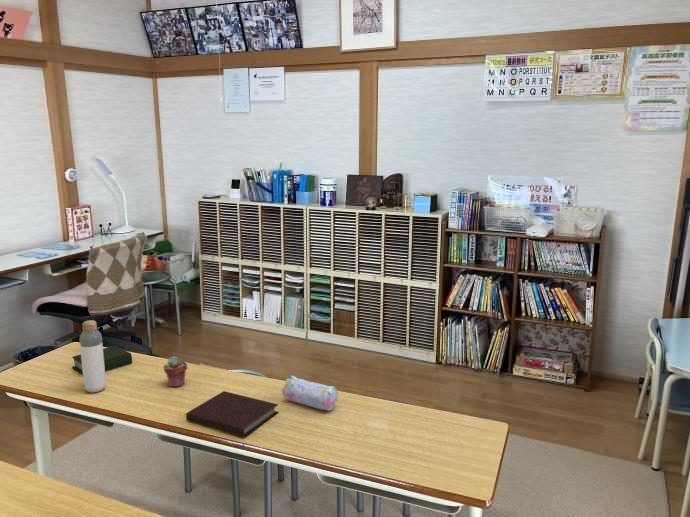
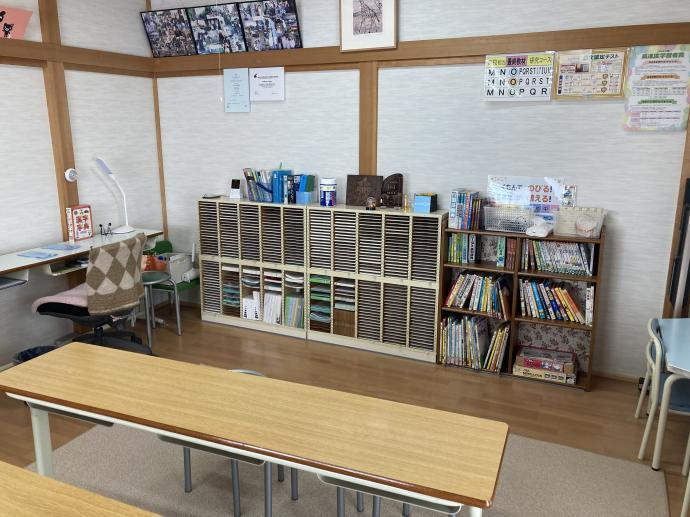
- potted succulent (175, 370)
- notebook (233, 412)
- book (104, 360)
- pencil case (310, 392)
- bottle (92, 356)
